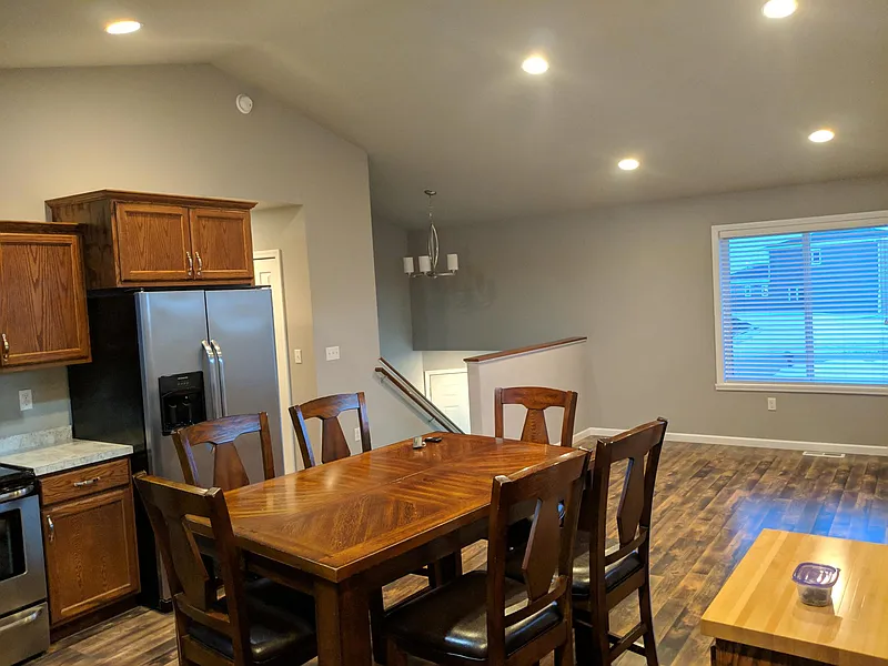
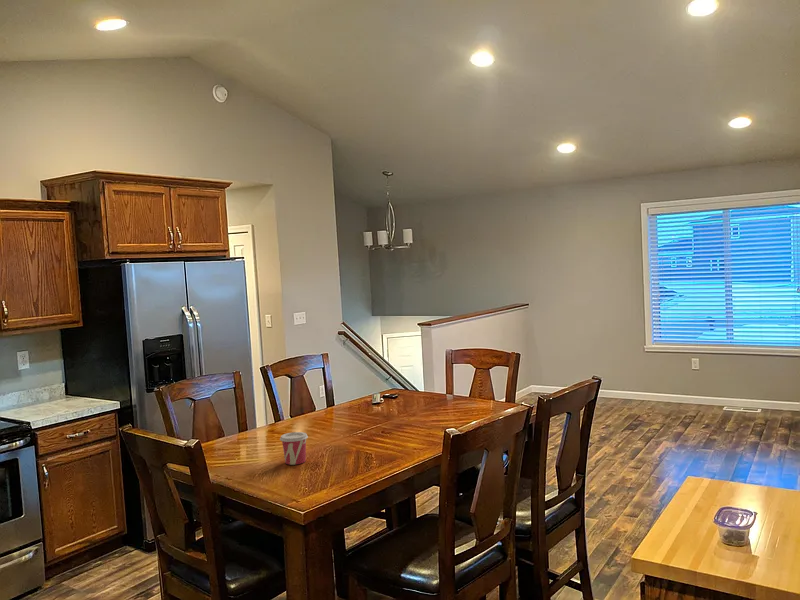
+ cup (294, 448)
